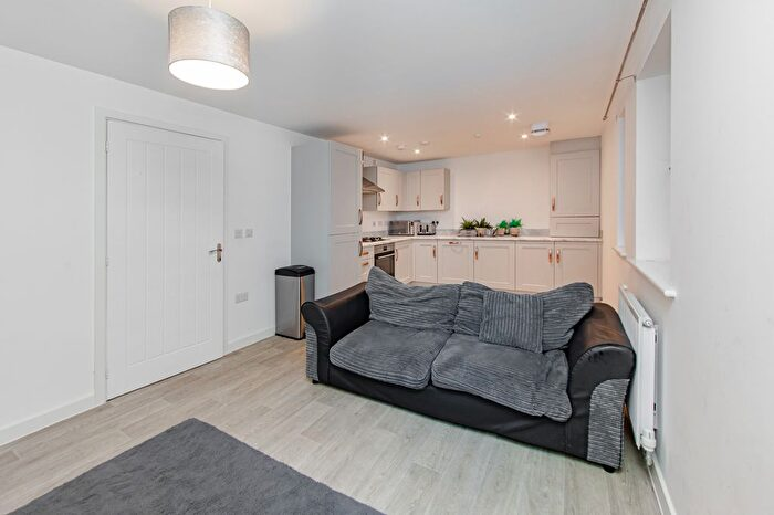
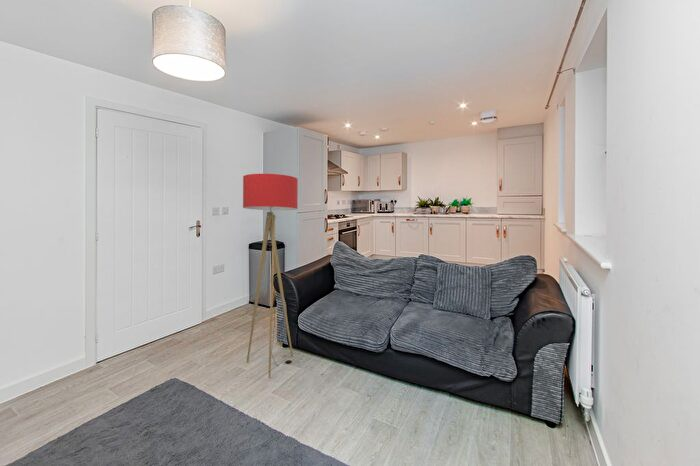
+ floor lamp (271, 272)
